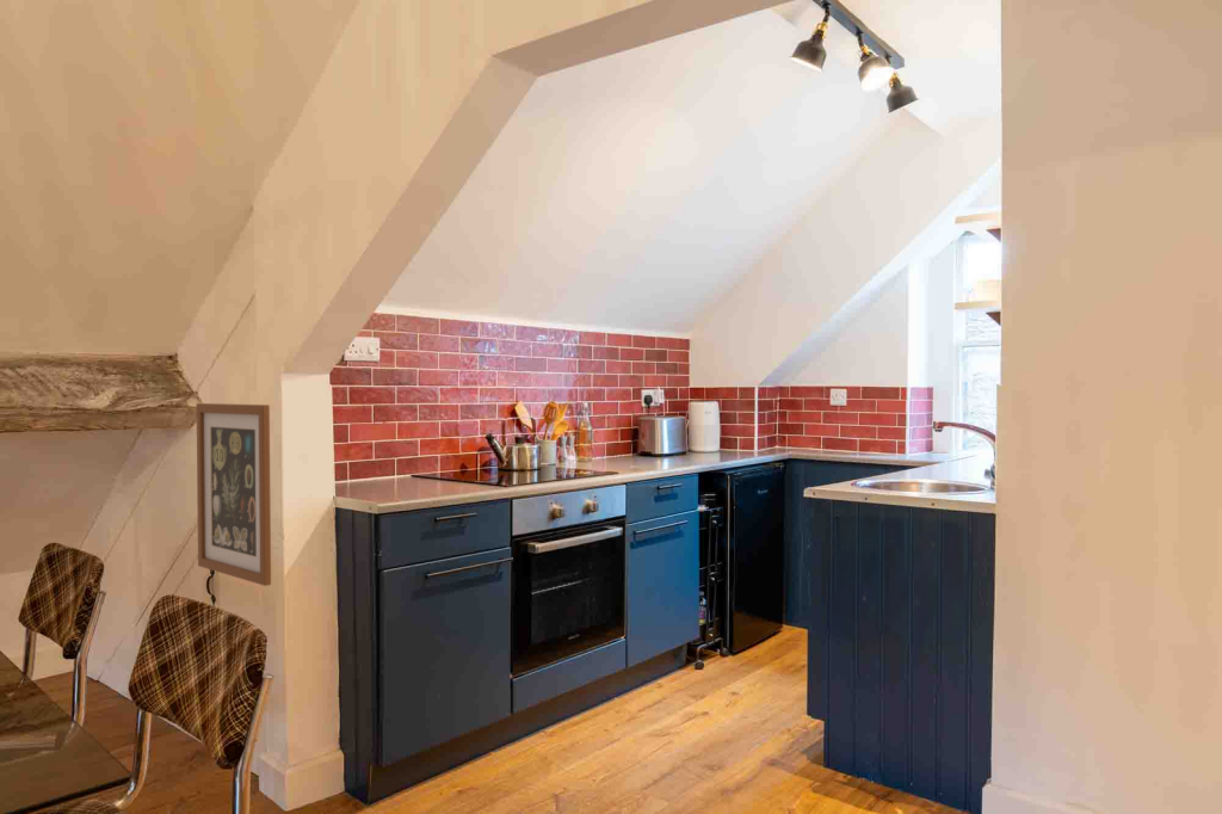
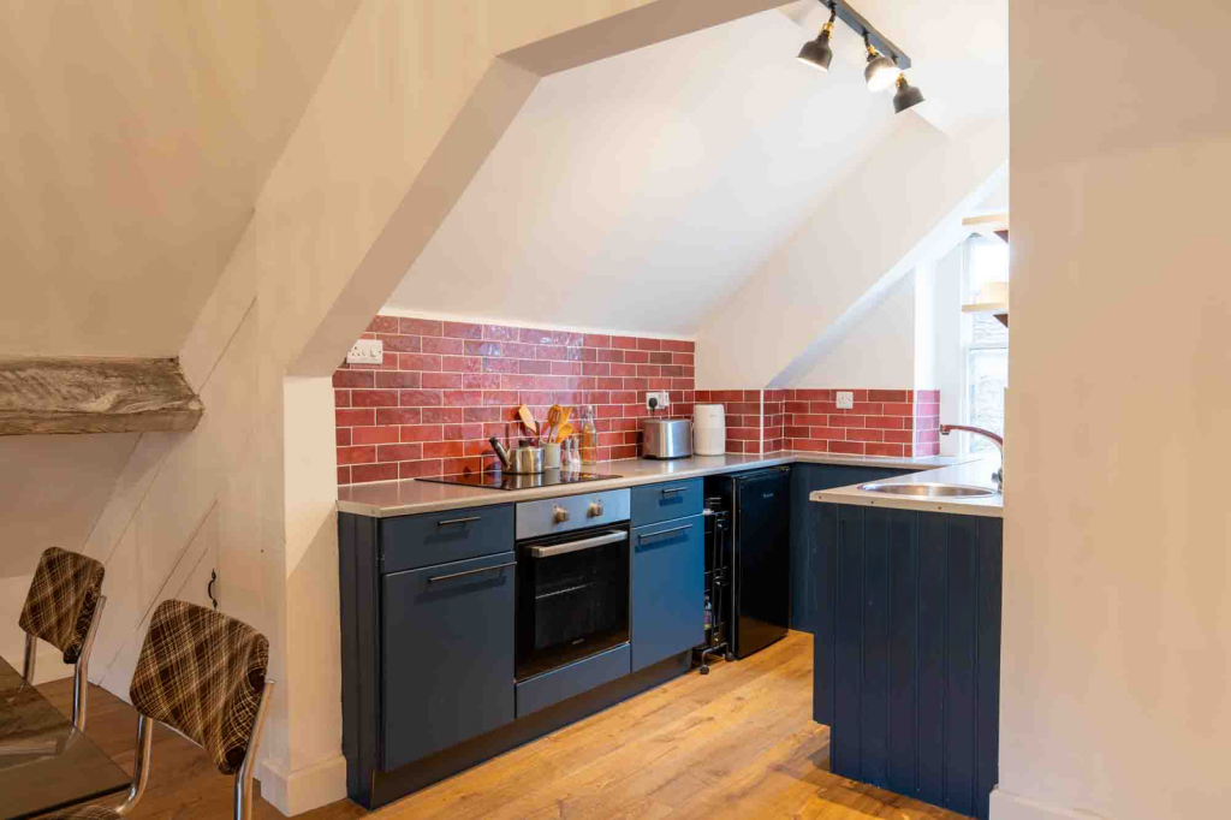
- wall art (232, 489)
